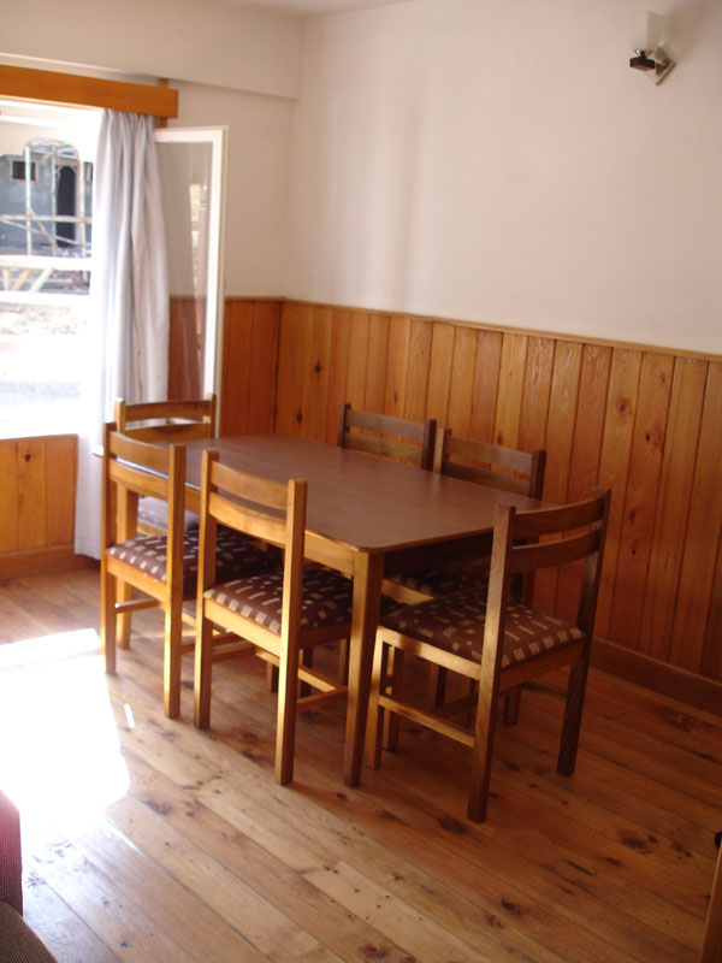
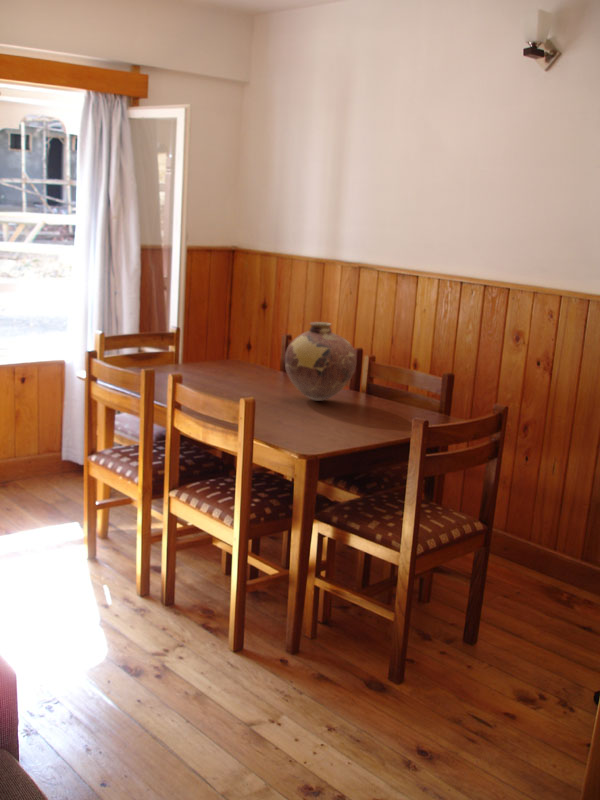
+ vase (320, 361)
